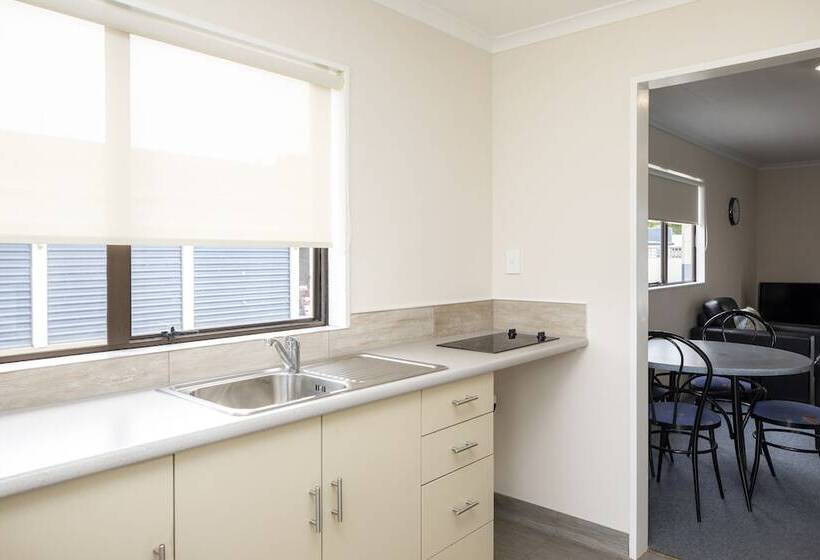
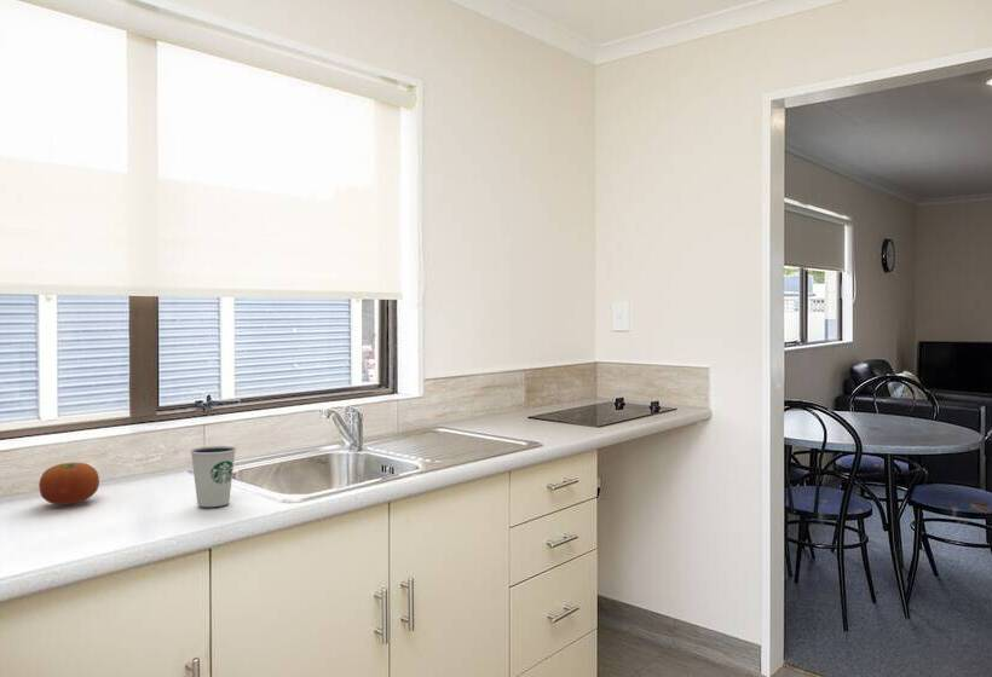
+ dixie cup (213, 476)
+ fruit (69, 484)
